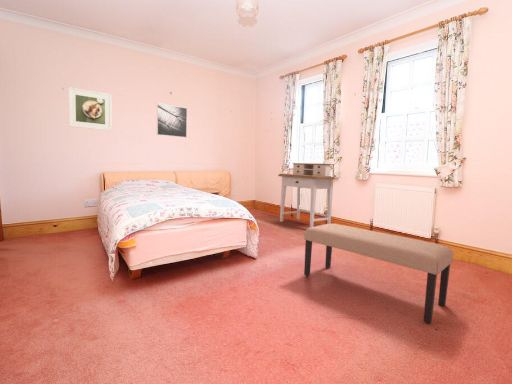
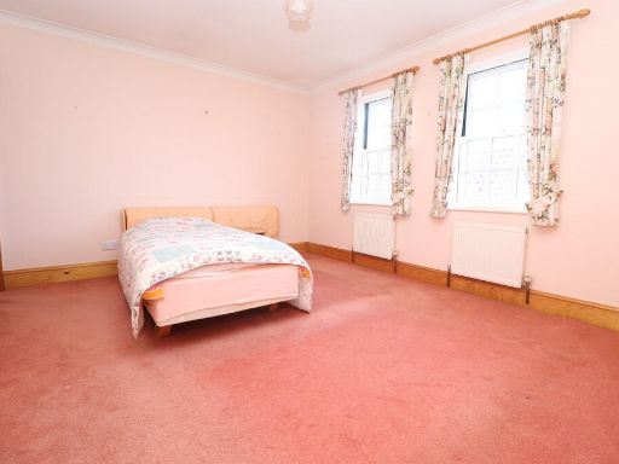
- bench (372, 257)
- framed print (90, 110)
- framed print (172, 121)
- desk (299, 194)
